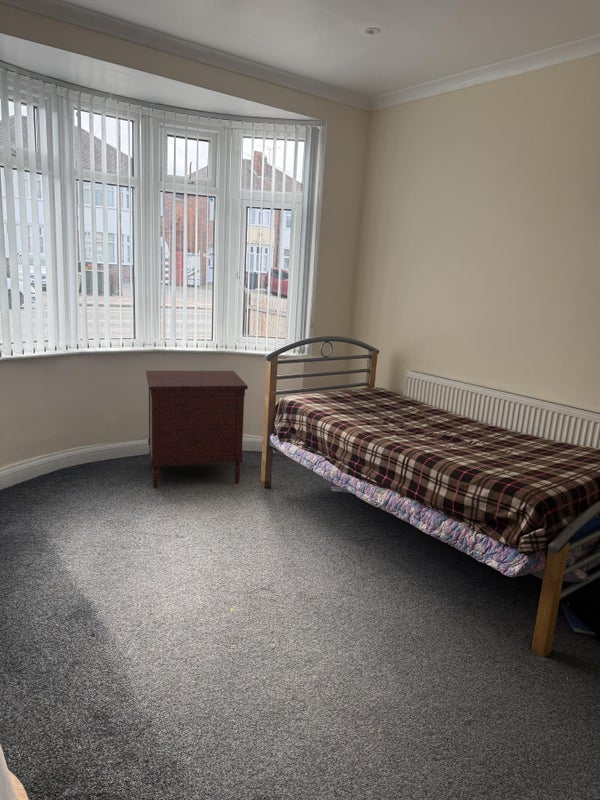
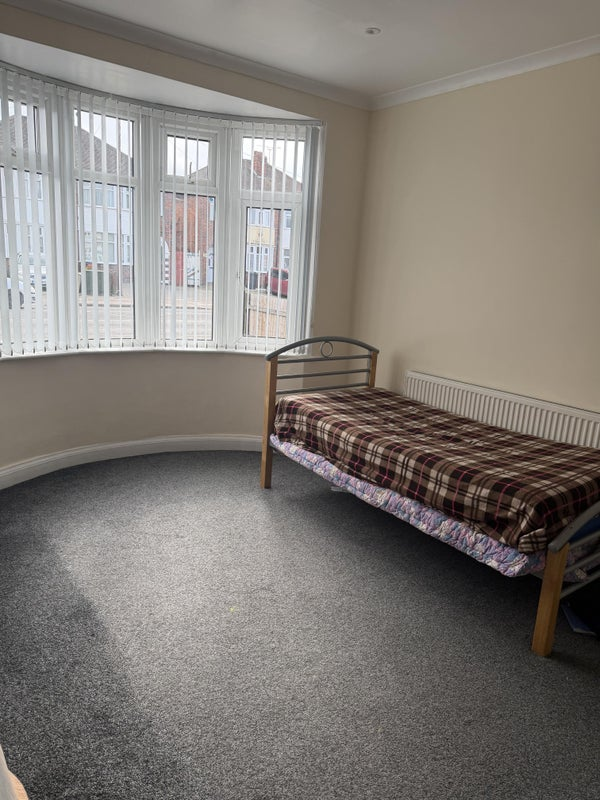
- dresser (194, 426)
